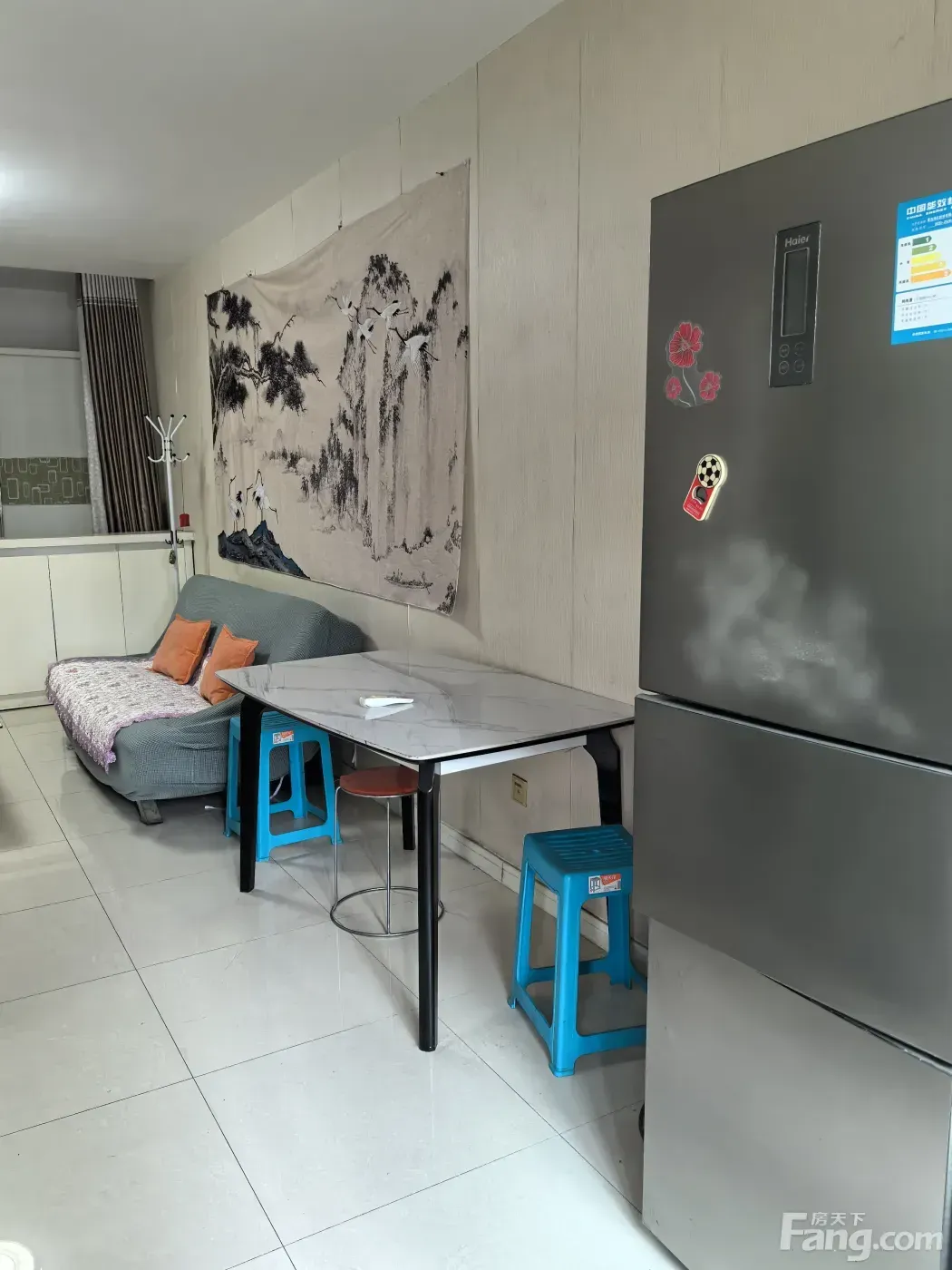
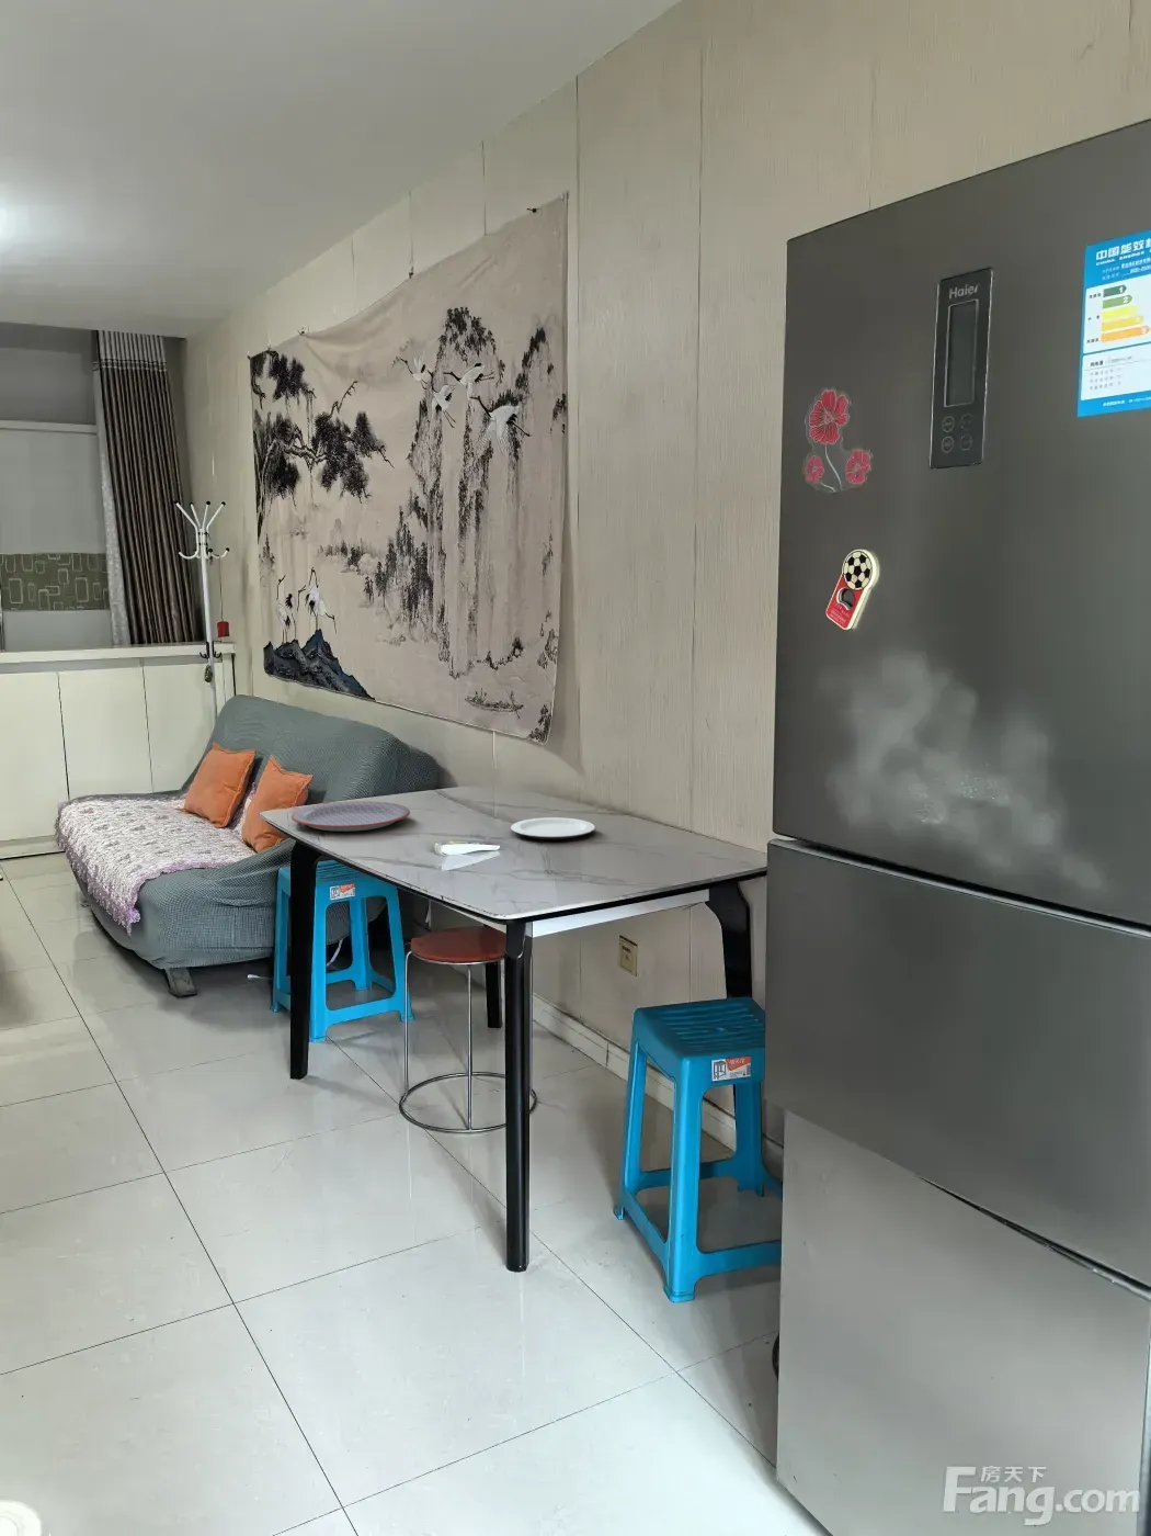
+ plate (351, 818)
+ plate (553, 830)
